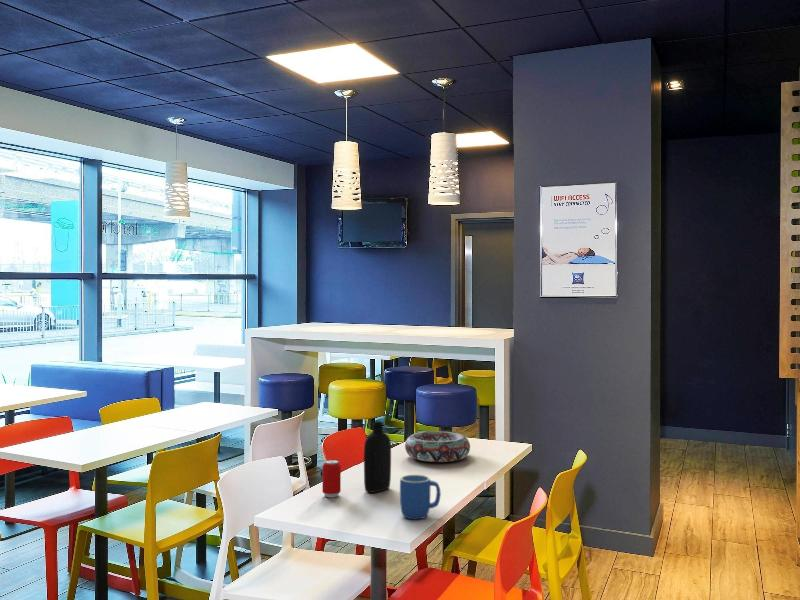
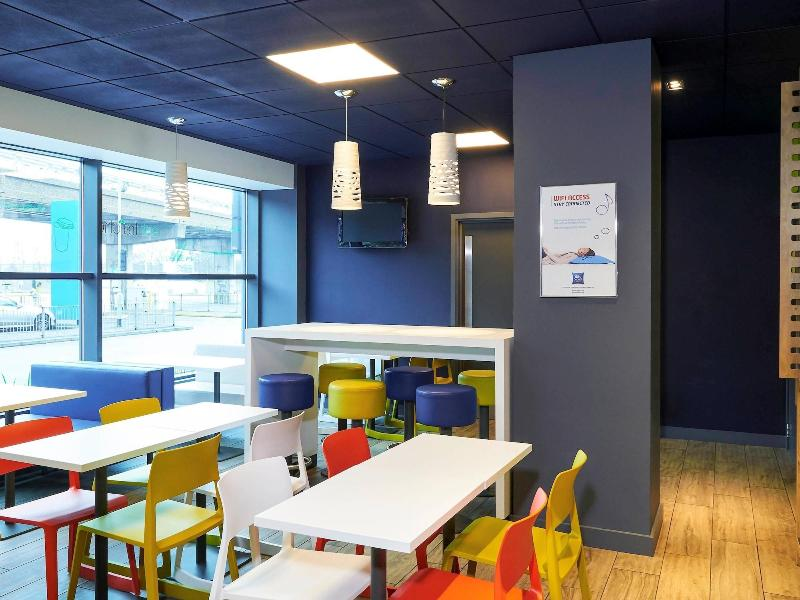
- mug (418, 496)
- bottle (377, 456)
- beverage can (331, 478)
- decorative bowl (437, 446)
